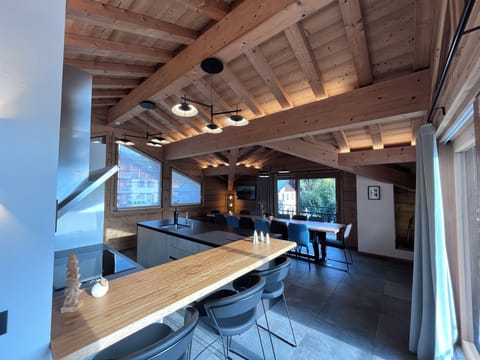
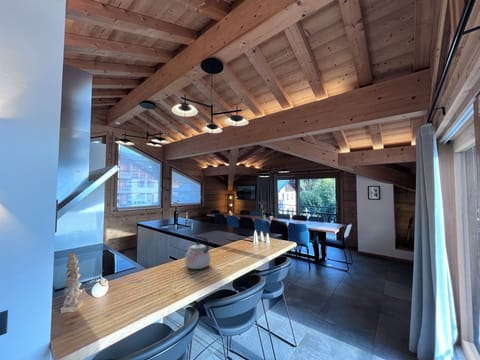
+ kettle (197, 251)
